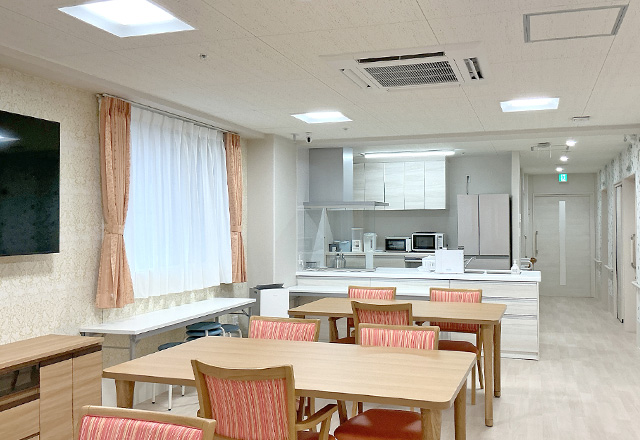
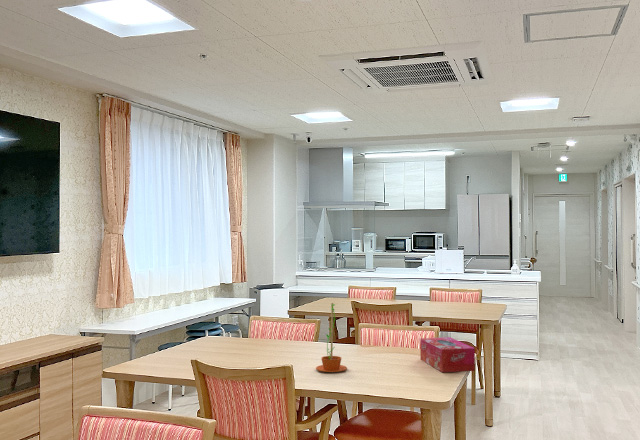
+ tissue box (446, 353)
+ flower pot (331, 336)
